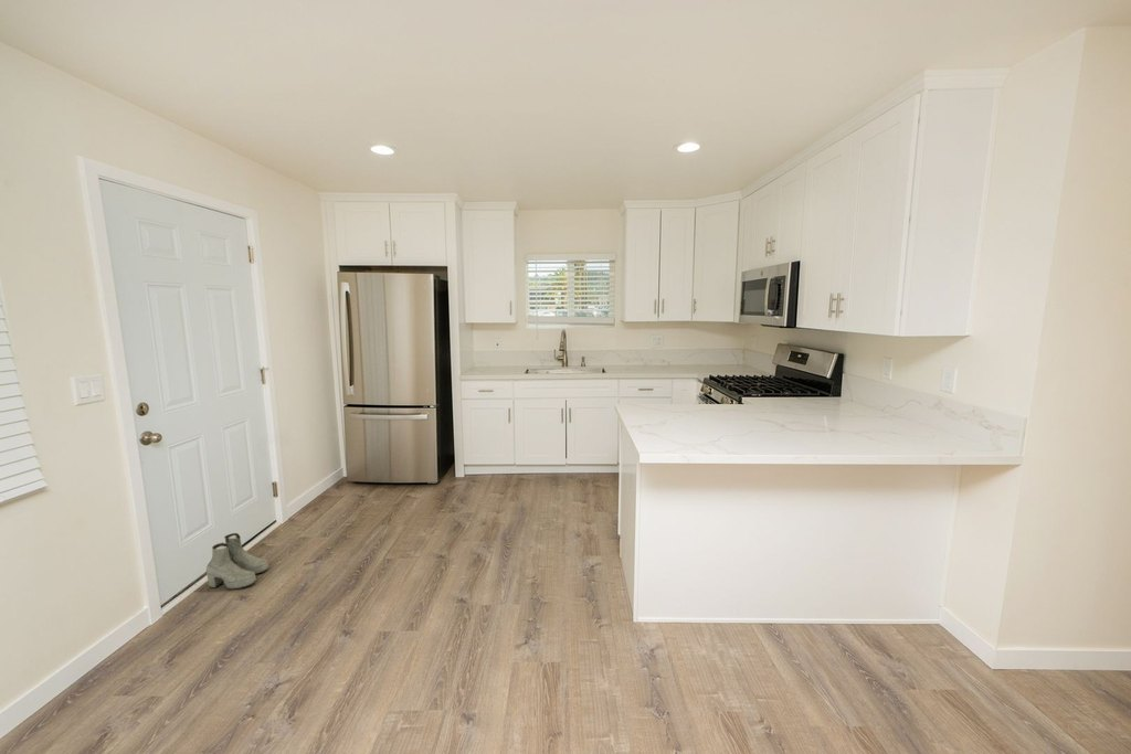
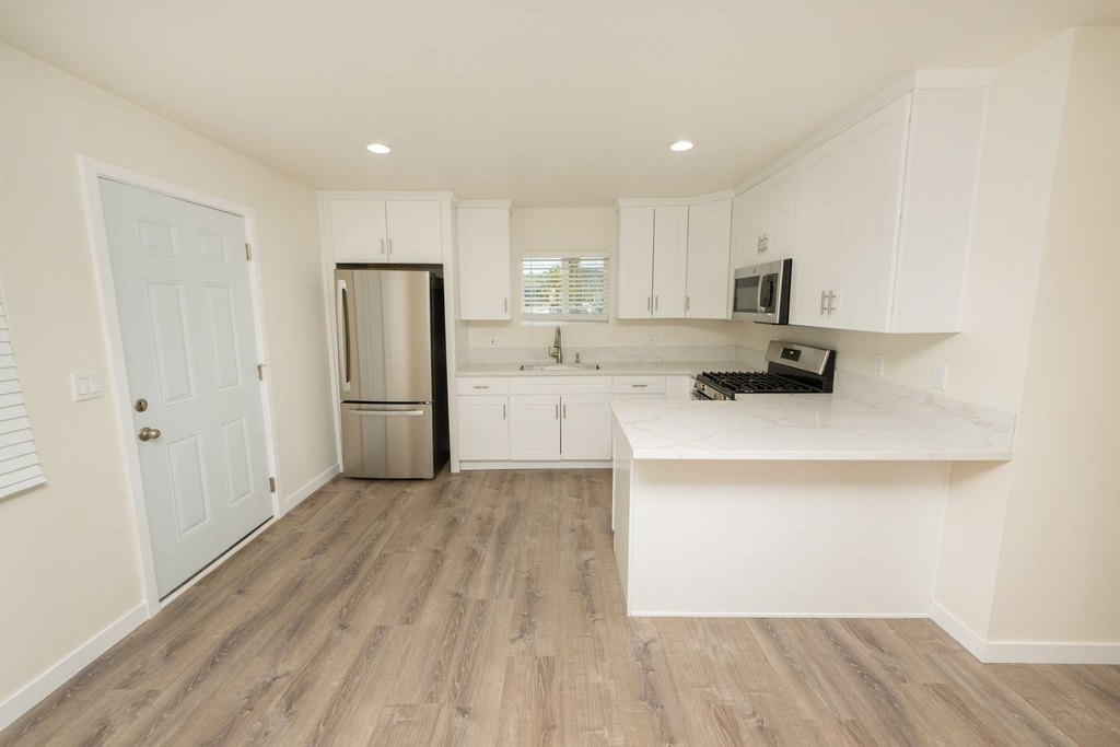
- boots (236, 559)
